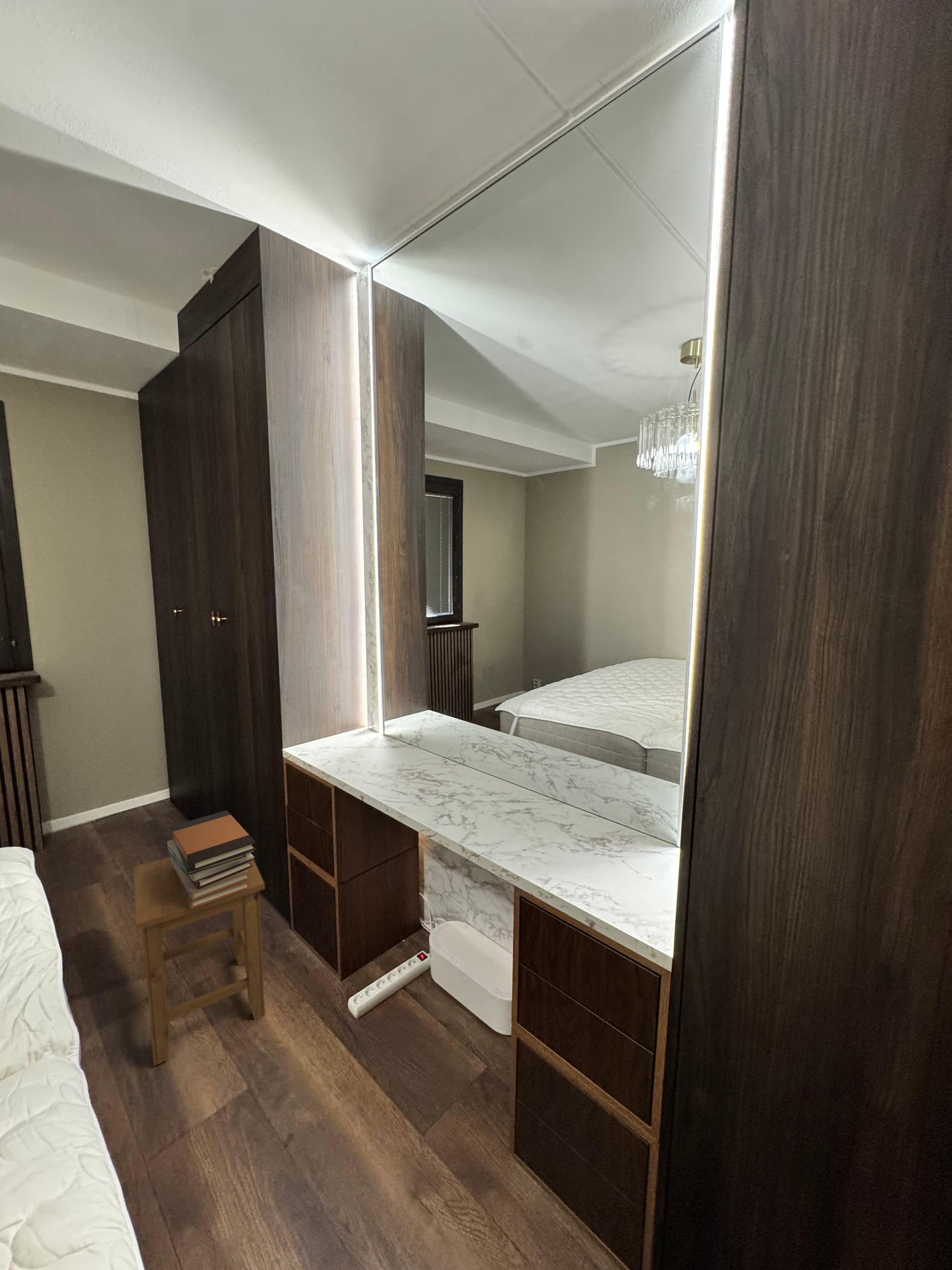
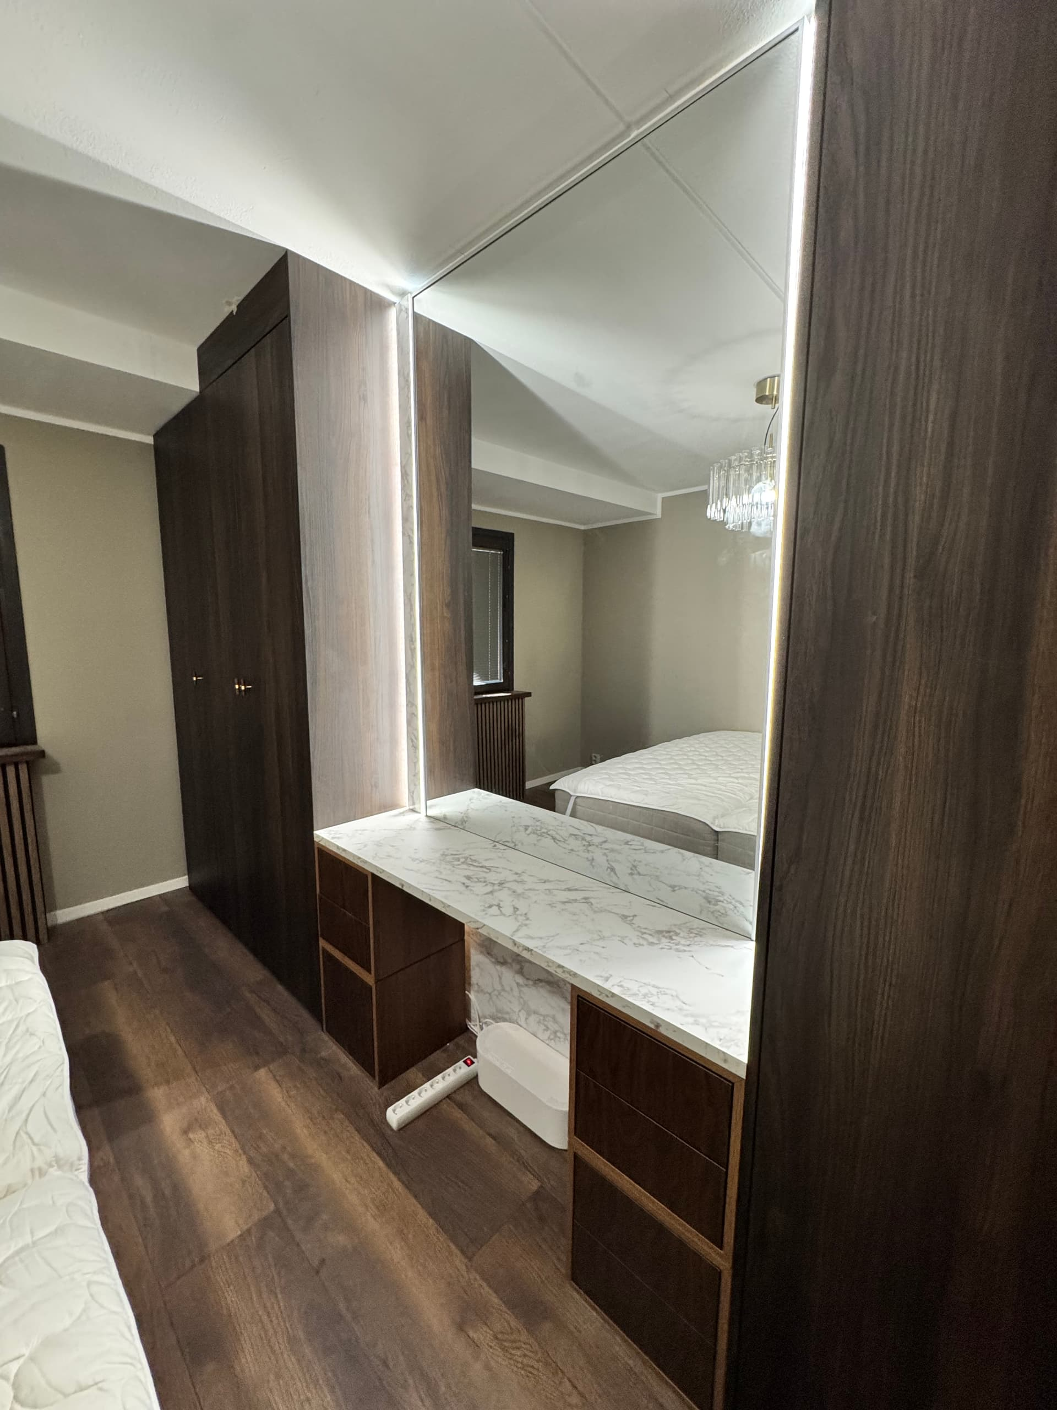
- stool (201, 941)
- book stack (211, 855)
